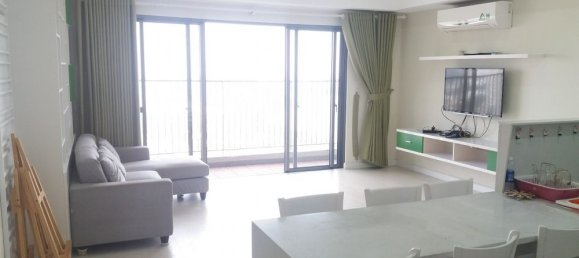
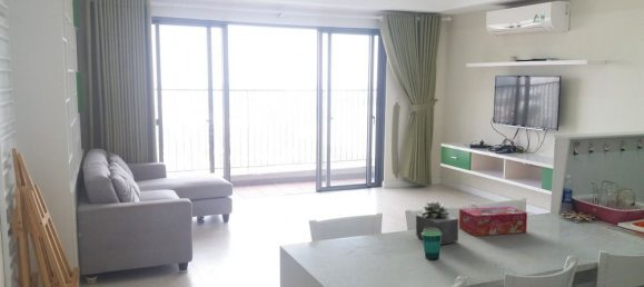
+ cup (430, 244)
+ succulent plant (436, 220)
+ tissue box (492, 220)
